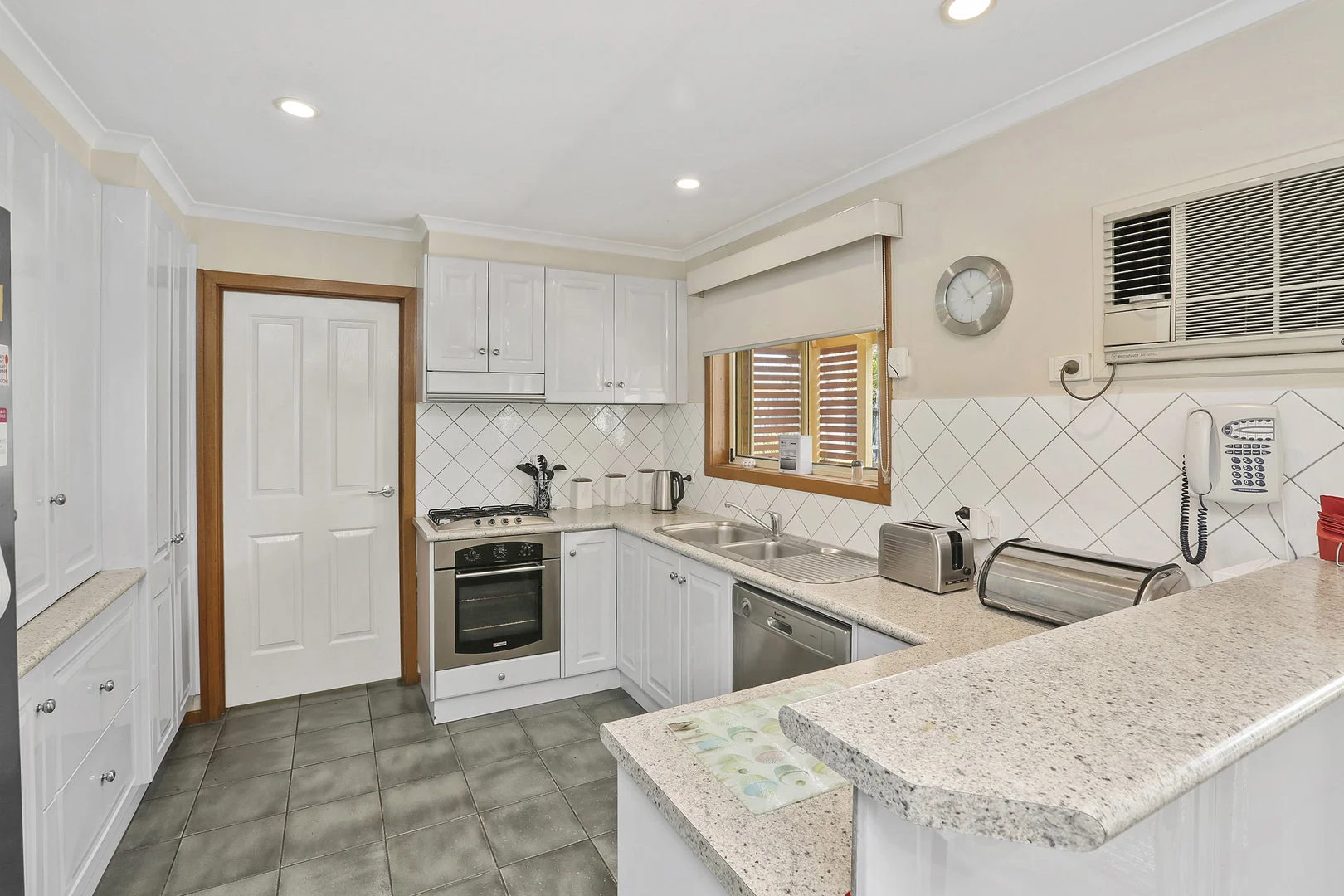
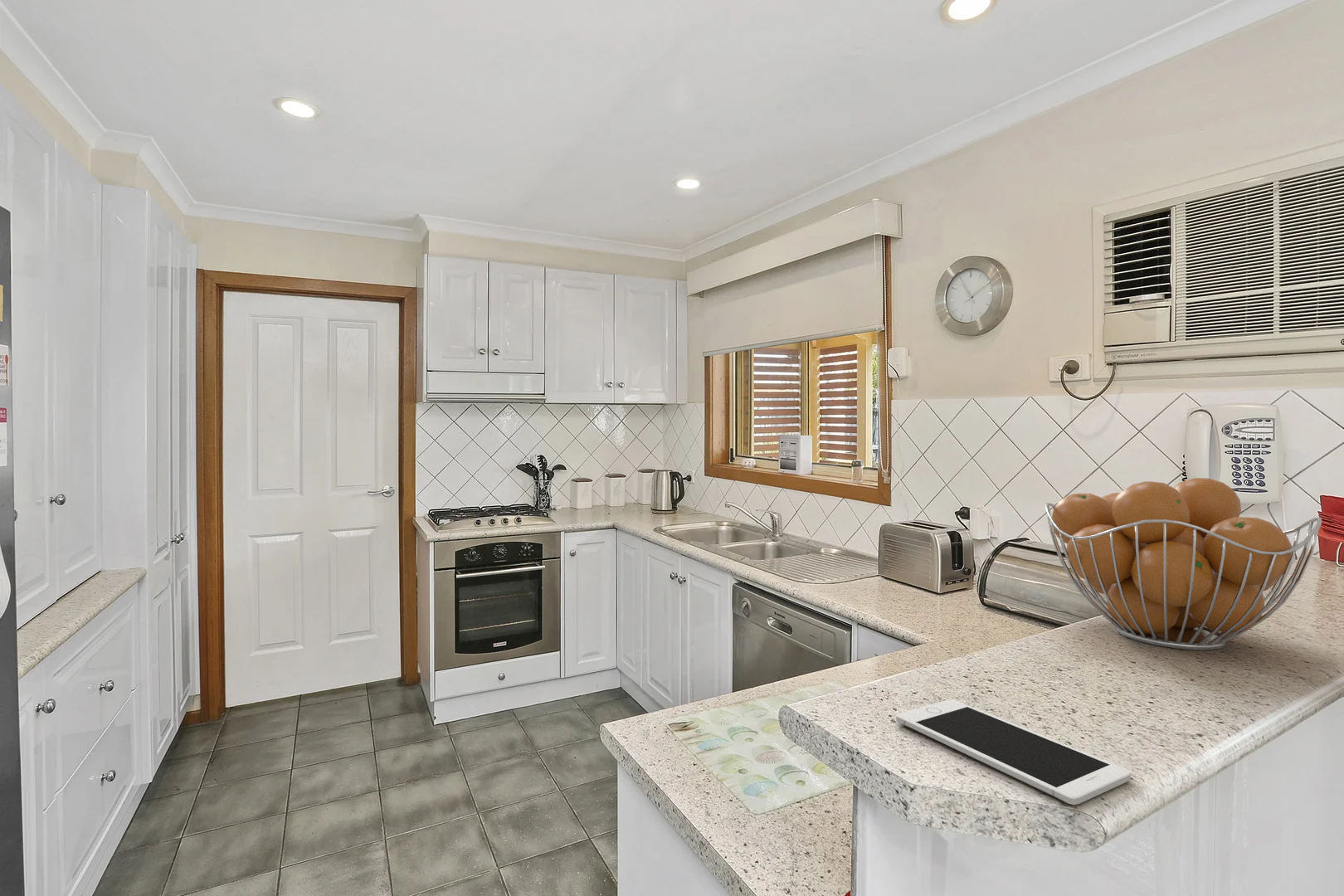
+ cell phone (1002, 743)
+ fruit basket (1169, 558)
